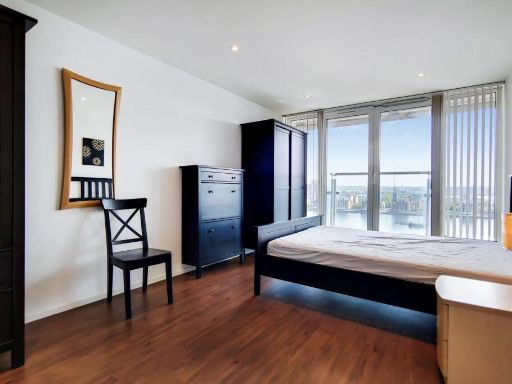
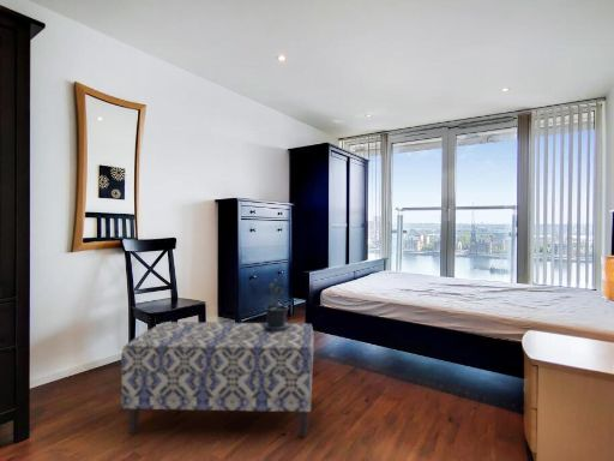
+ bench (227, 373)
+ potted plant (278, 304)
